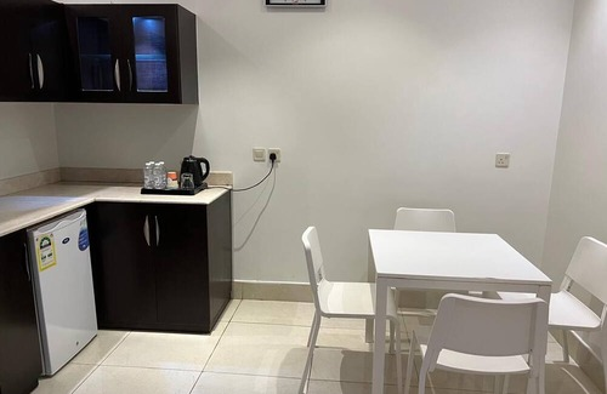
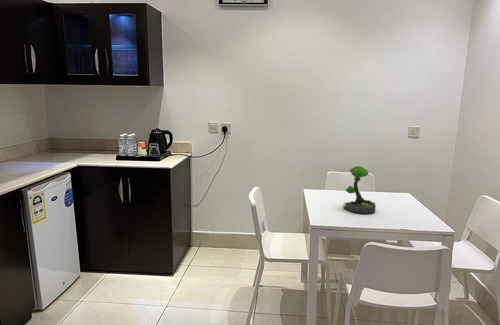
+ plant (357, 188)
